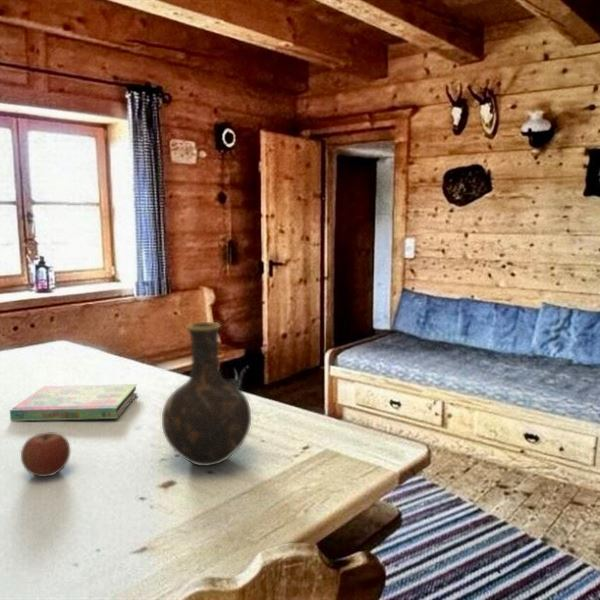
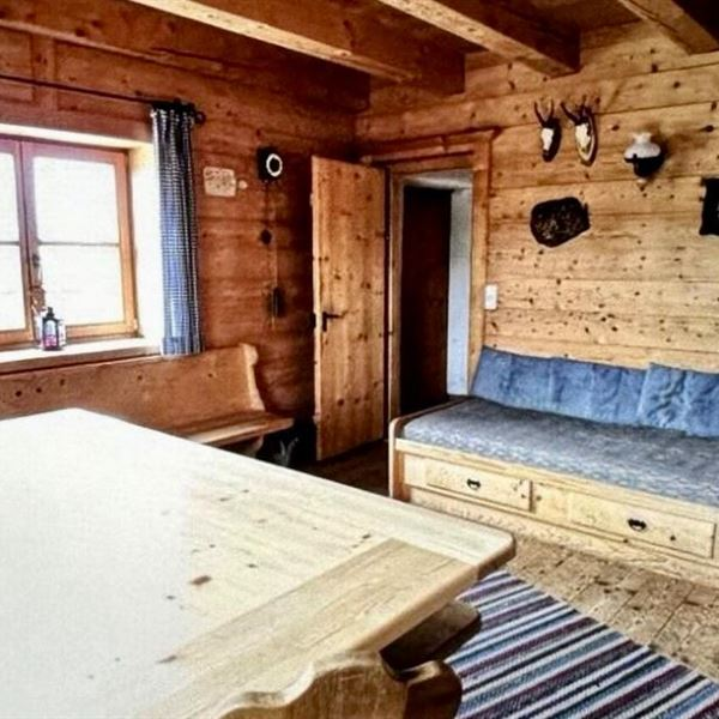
- vase (206, 392)
- book (78, 401)
- apple (46, 452)
